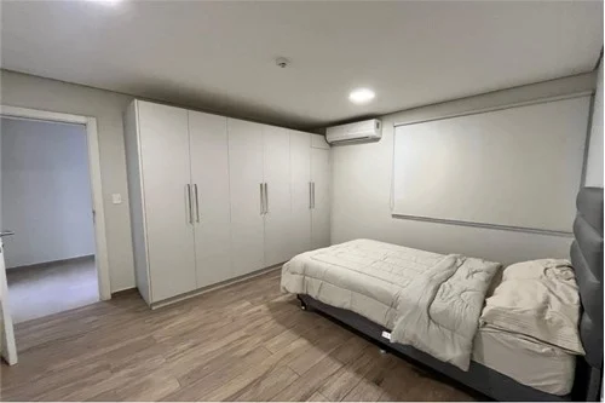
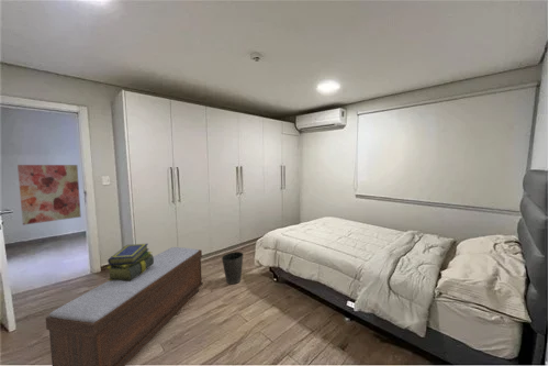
+ wall art (52, 192)
+ bench (146, 297)
+ stack of books (131, 260)
+ waste basket (233, 268)
